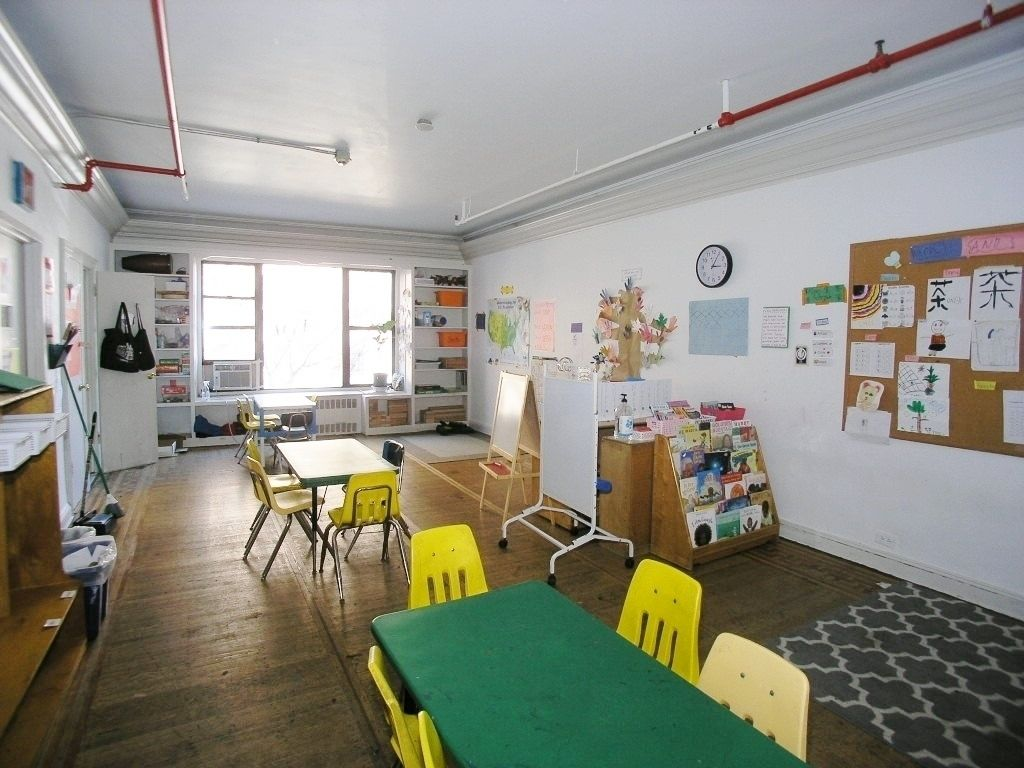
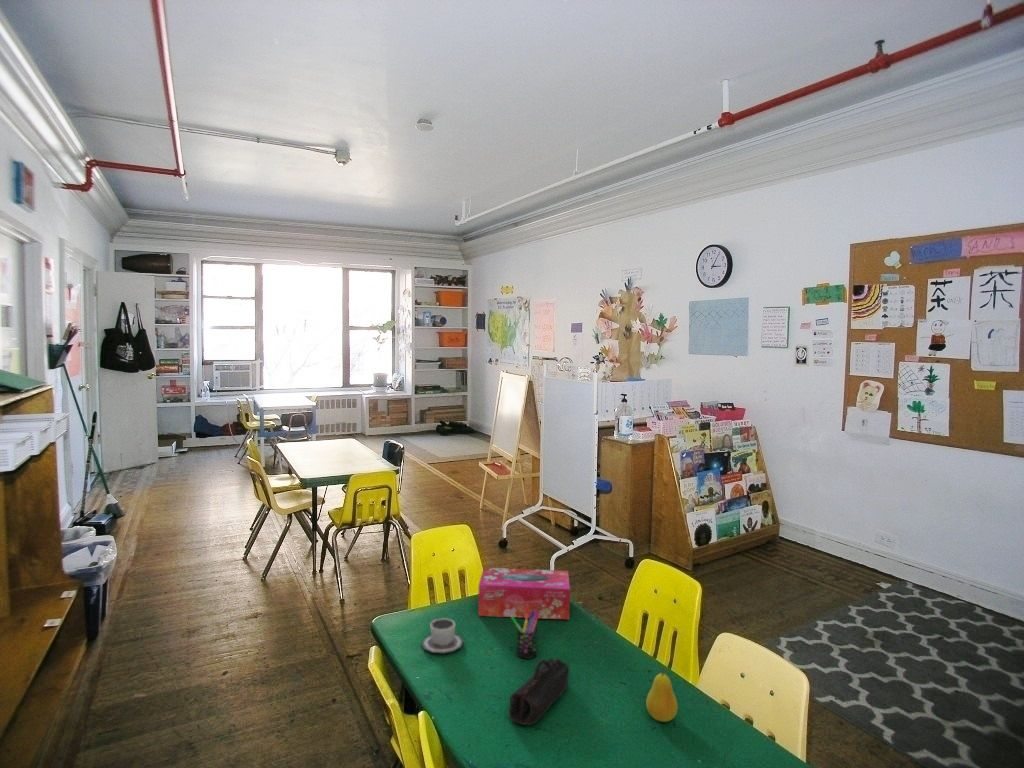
+ cup (442, 634)
+ pen holder (524, 631)
+ pencil case (540, 682)
+ tissue box (524, 592)
+ fruit (662, 692)
